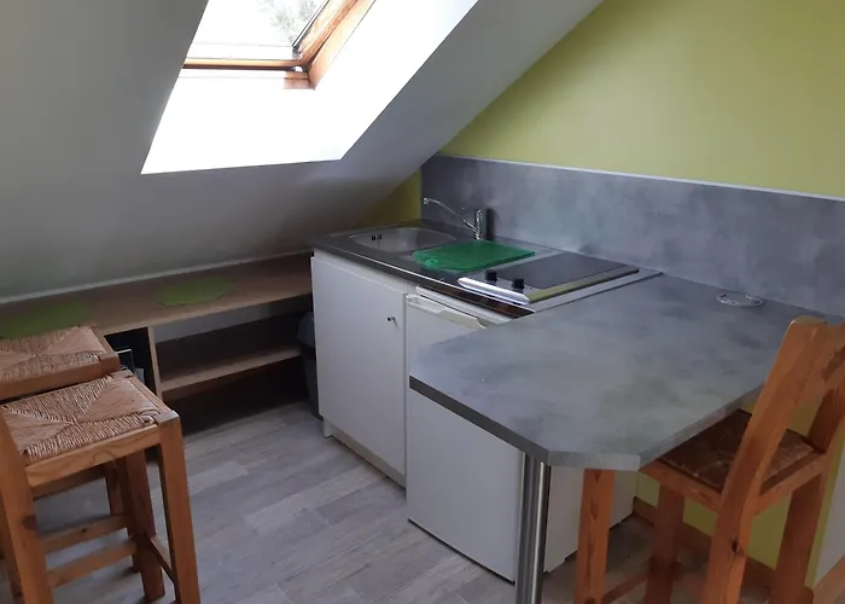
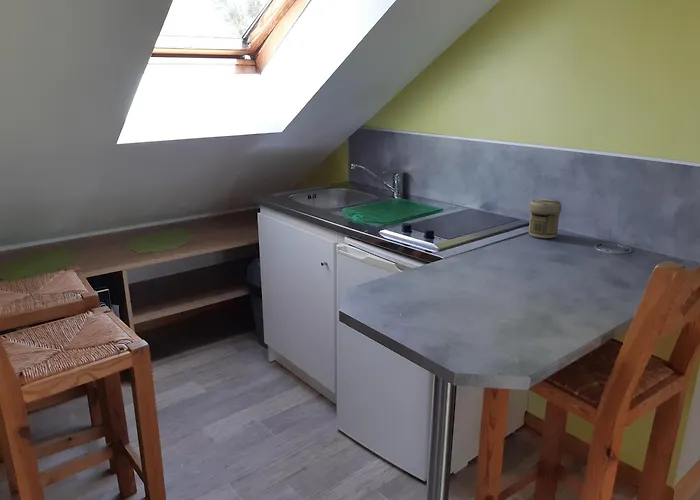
+ jar (544, 218)
